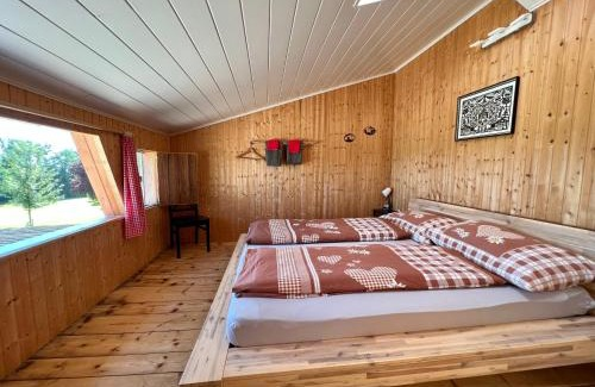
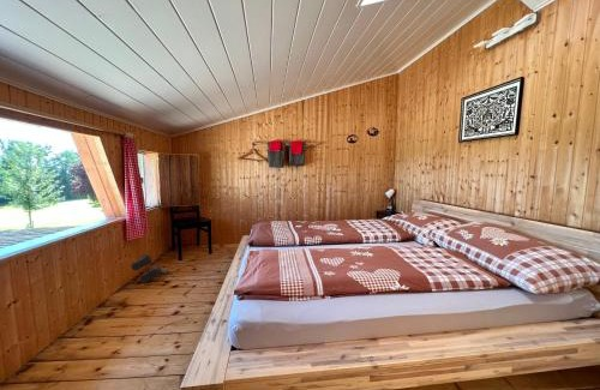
+ boots (150, 263)
